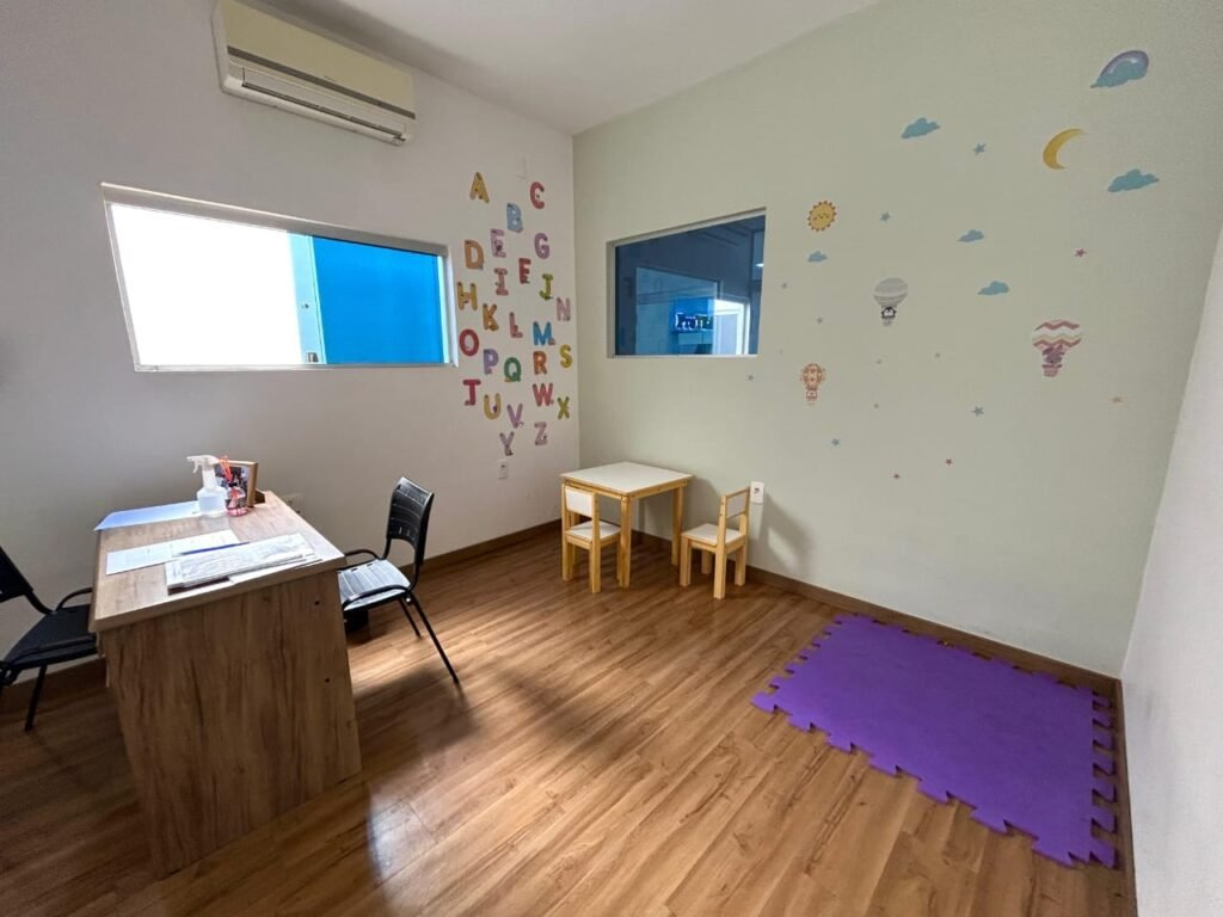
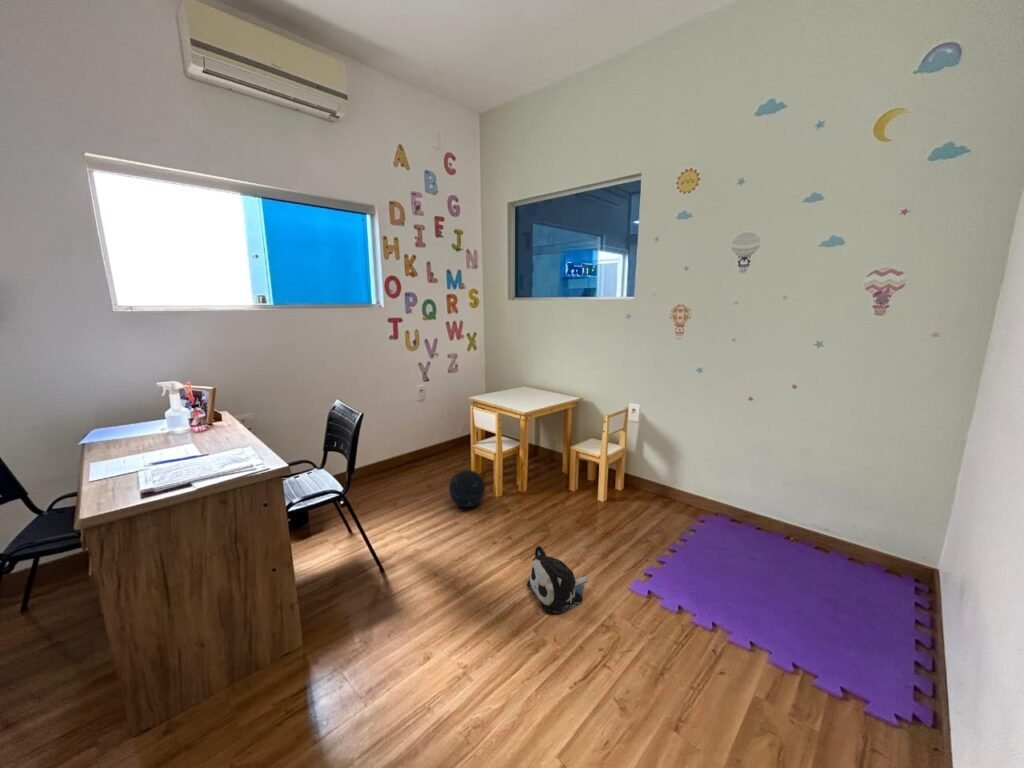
+ ball (467, 488)
+ plush toy (561, 570)
